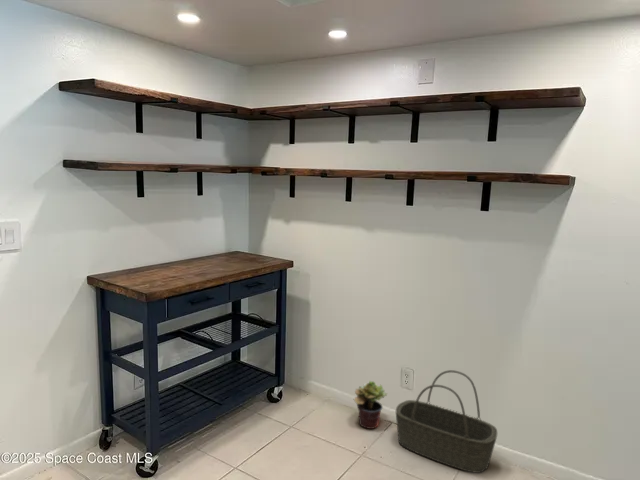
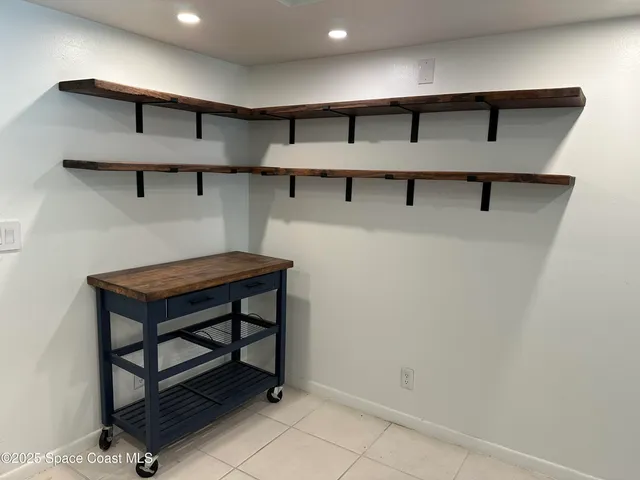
- basket (444, 414)
- potted plant (370, 401)
